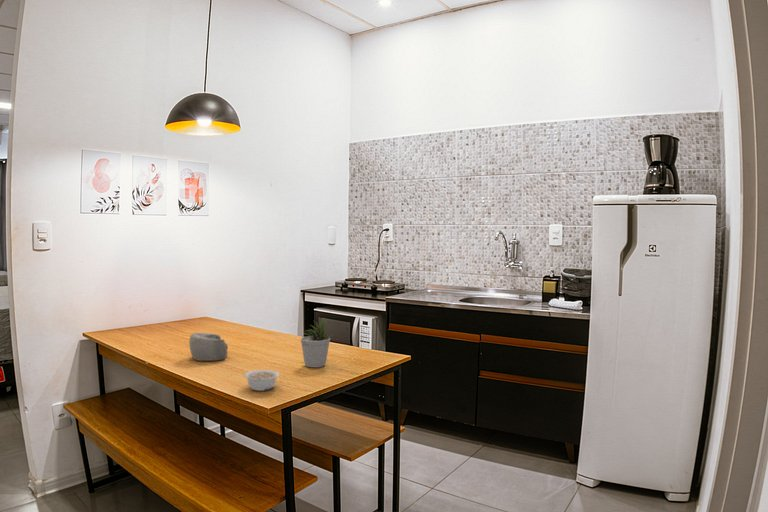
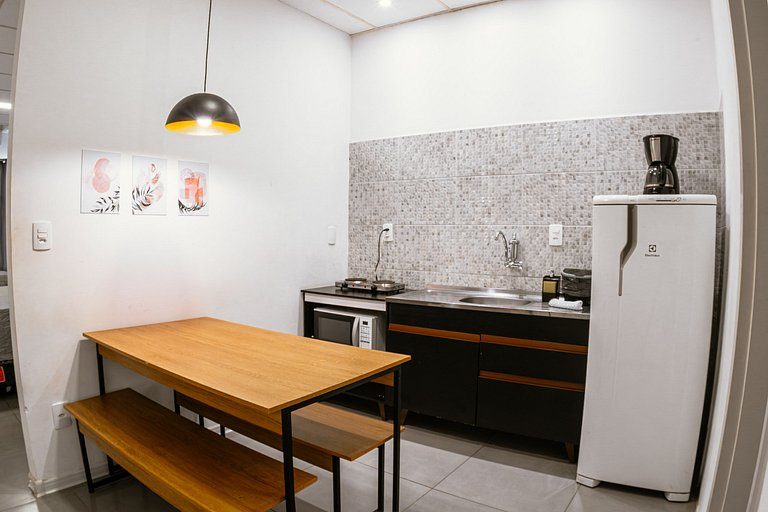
- potted plant (316, 342)
- decorative bowl (208, 345)
- legume (262, 379)
